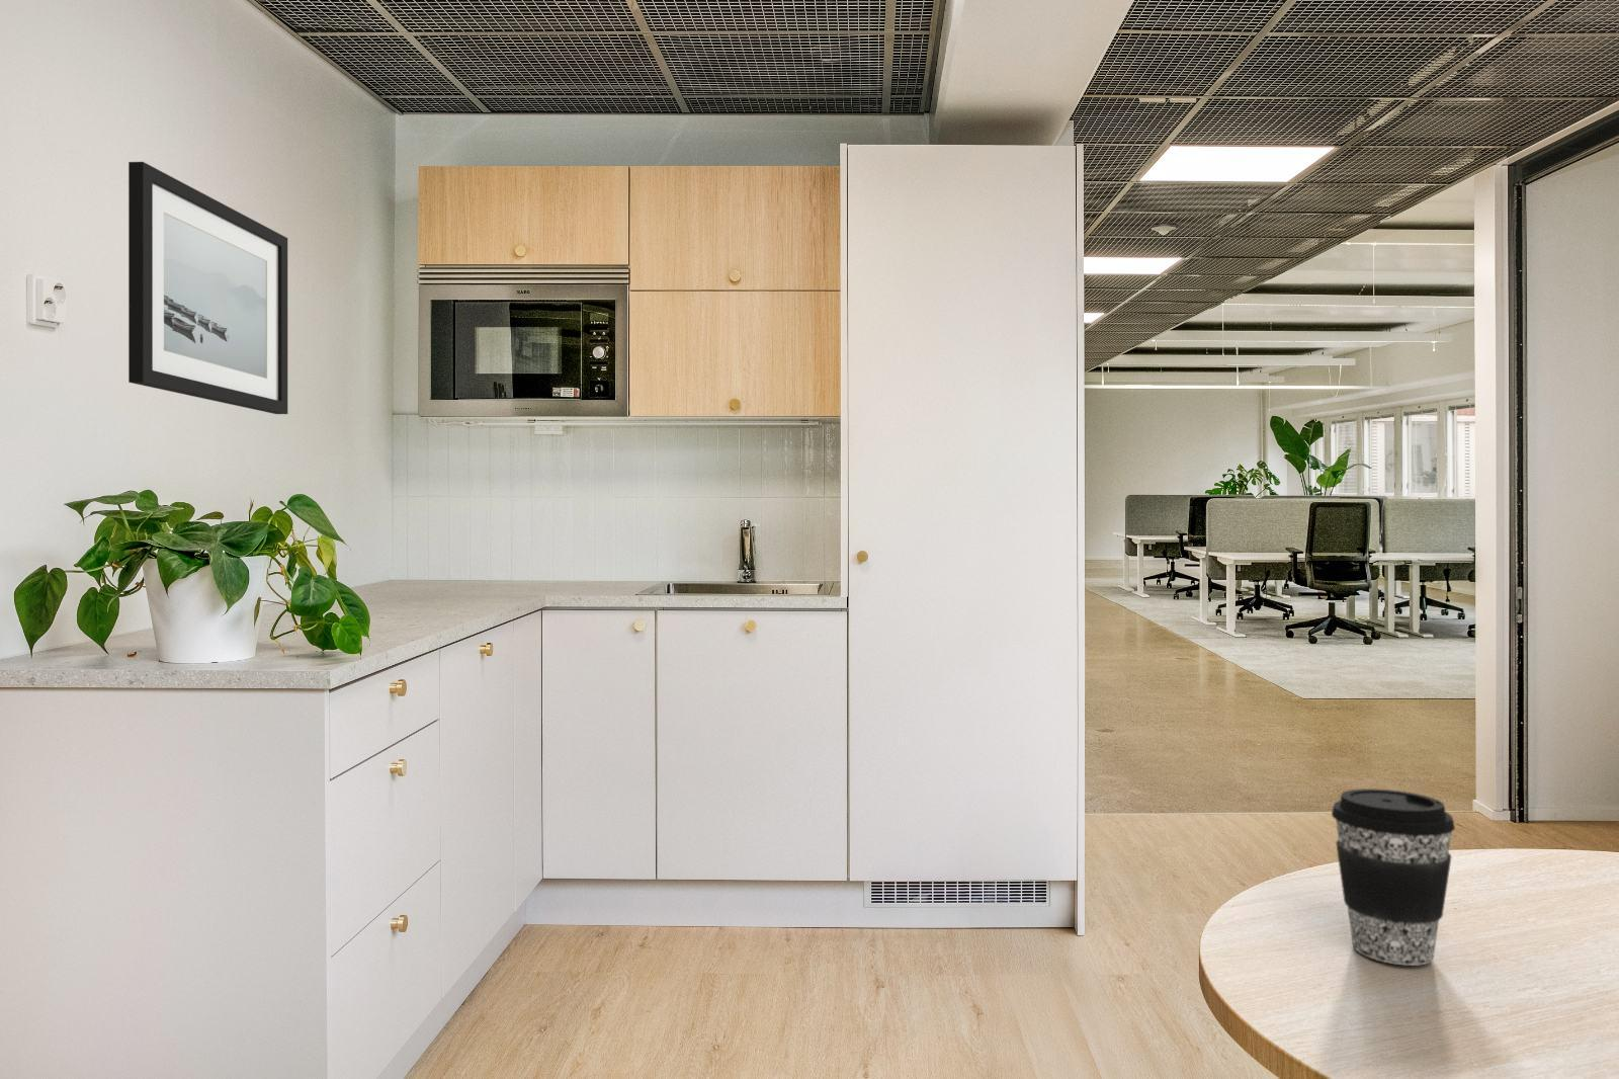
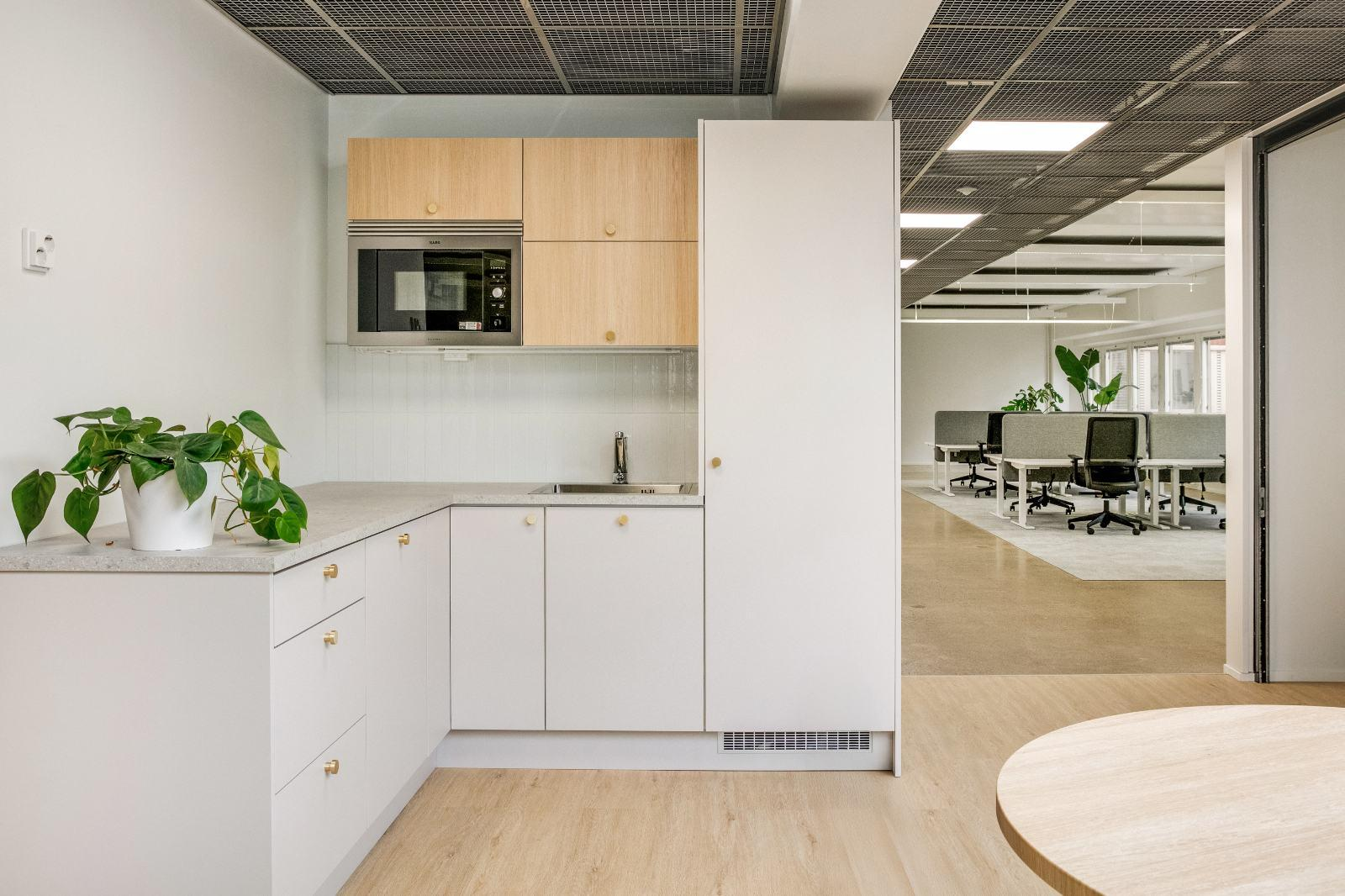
- wall art (217, 301)
- coffee cup (1391, 874)
